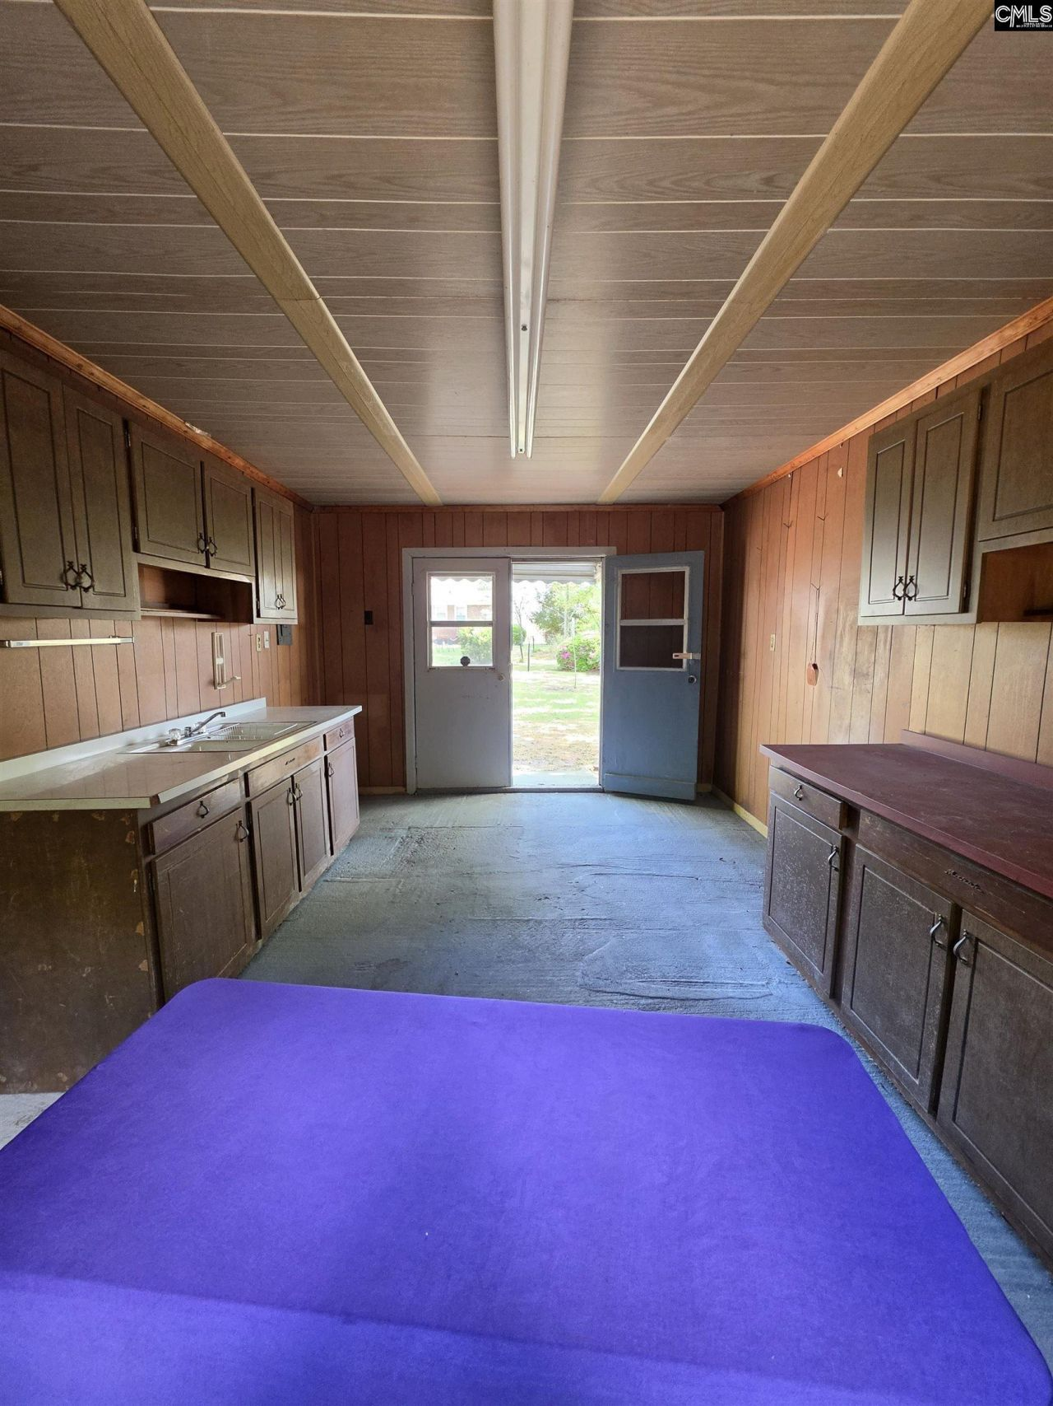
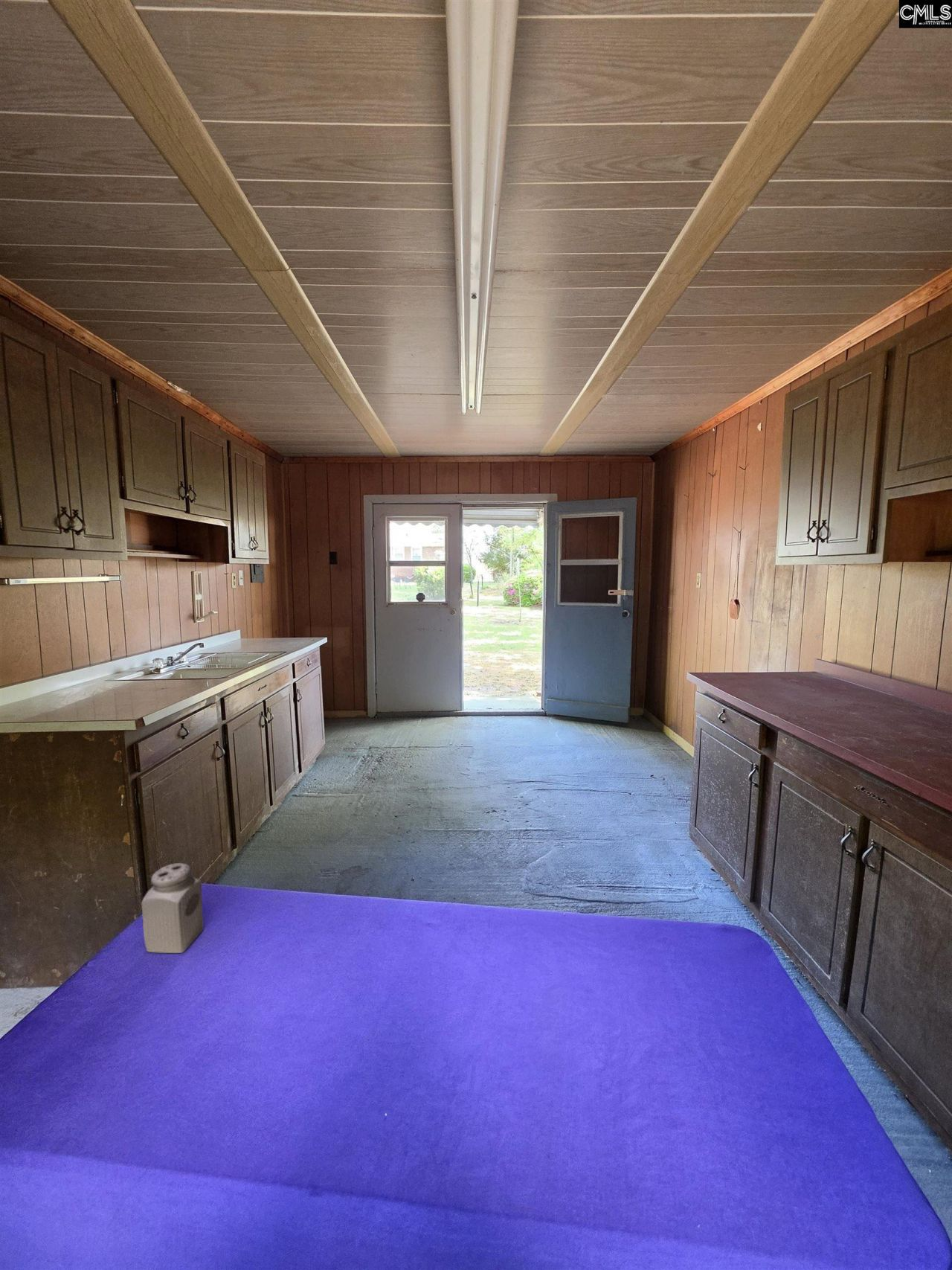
+ salt shaker (173, 905)
